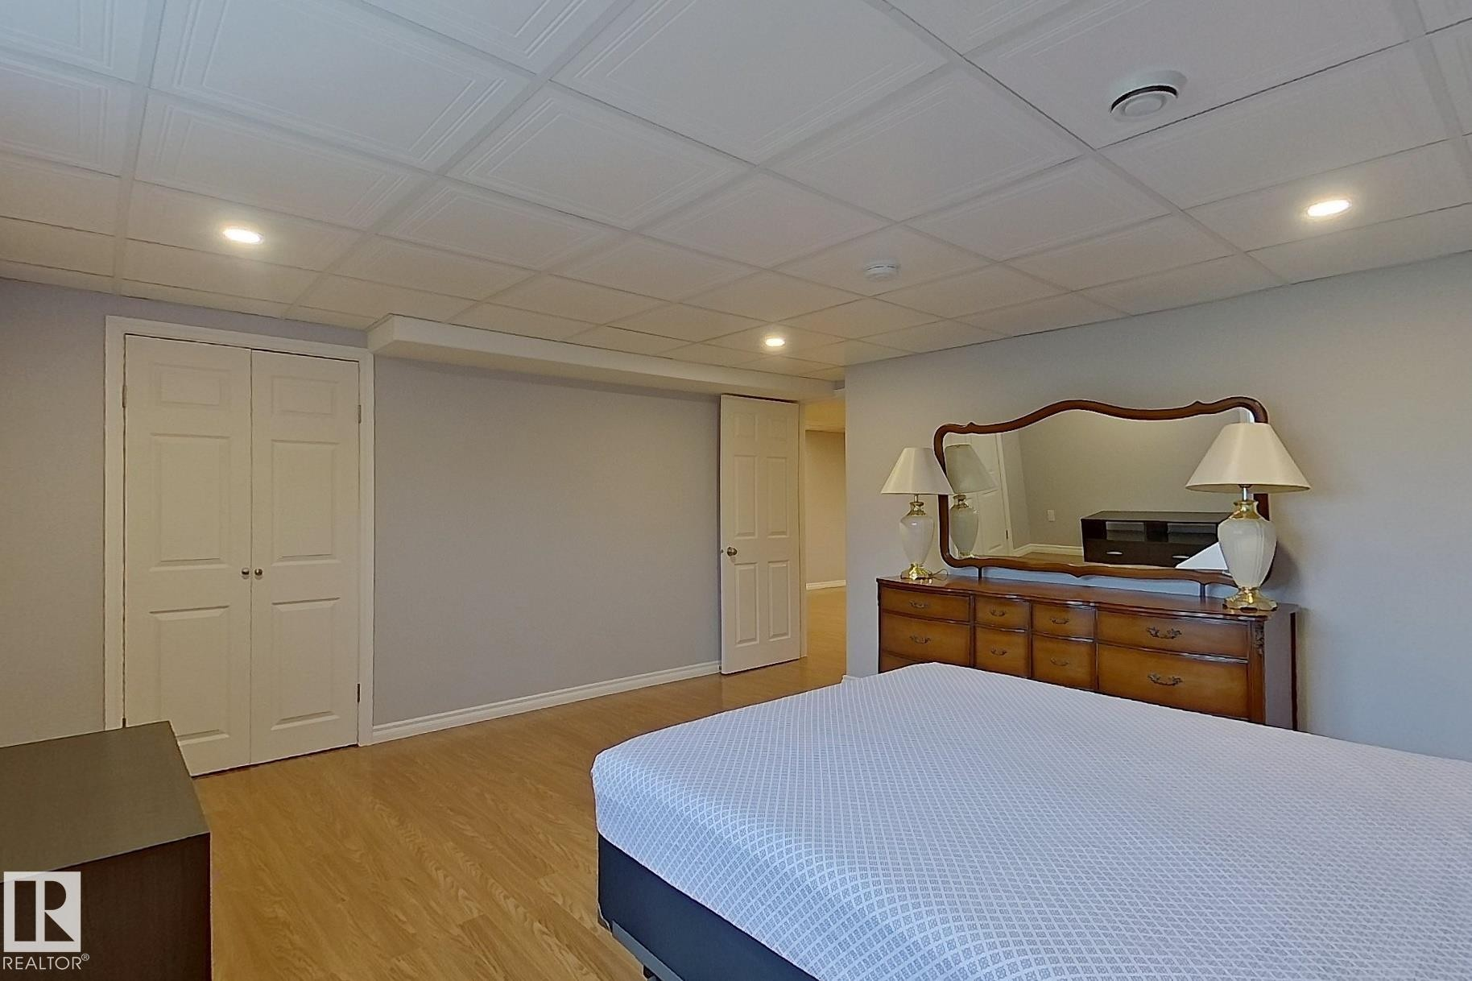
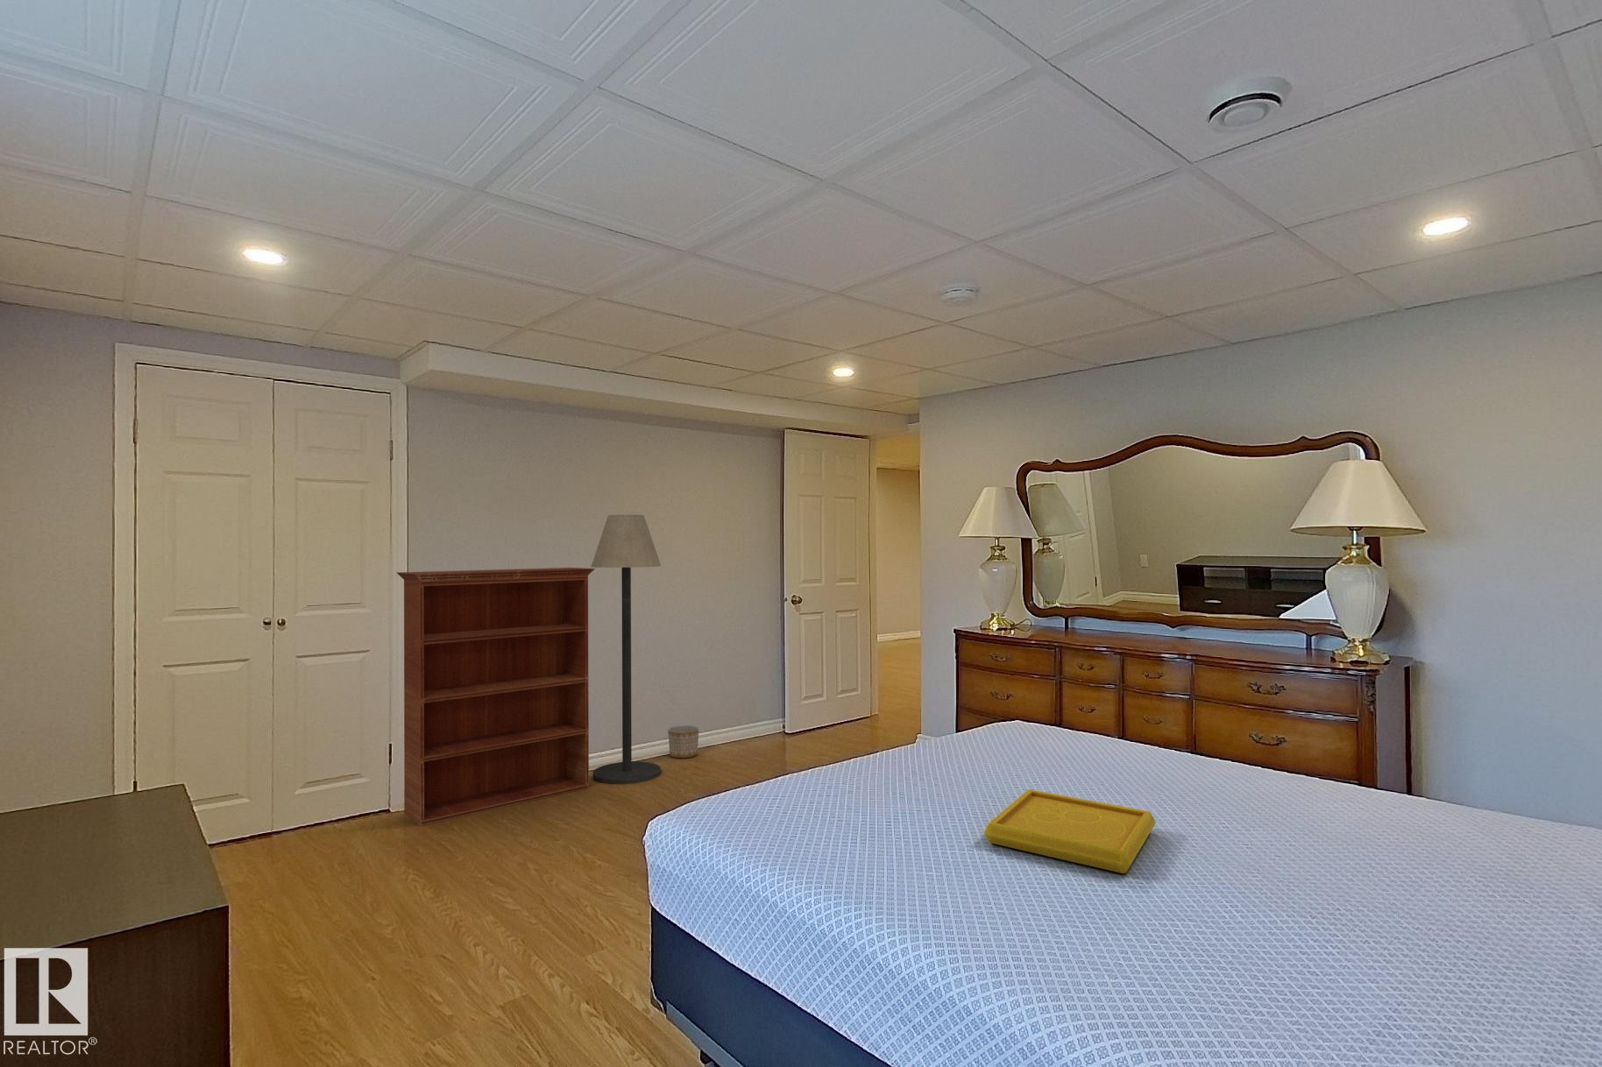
+ bookcase (500, 685)
+ serving tray (1071, 826)
+ planter (682, 742)
+ floor lamp (625, 644)
